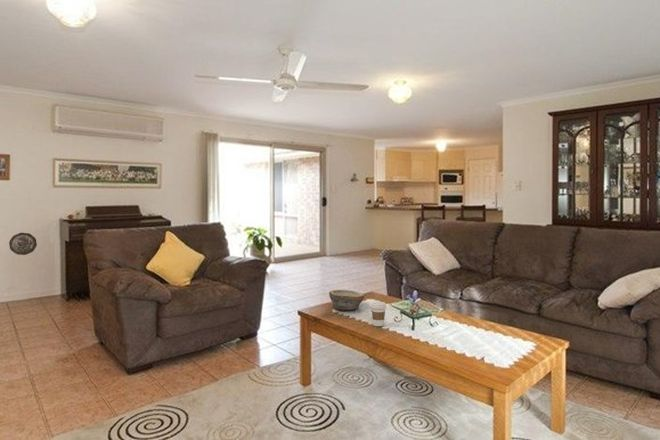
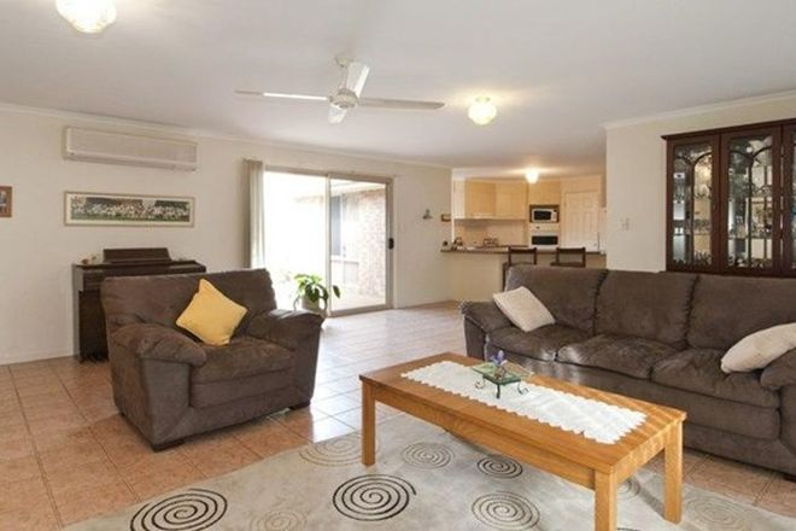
- bowl (346, 299)
- coffee cup (378, 314)
- decorative plate (23, 243)
